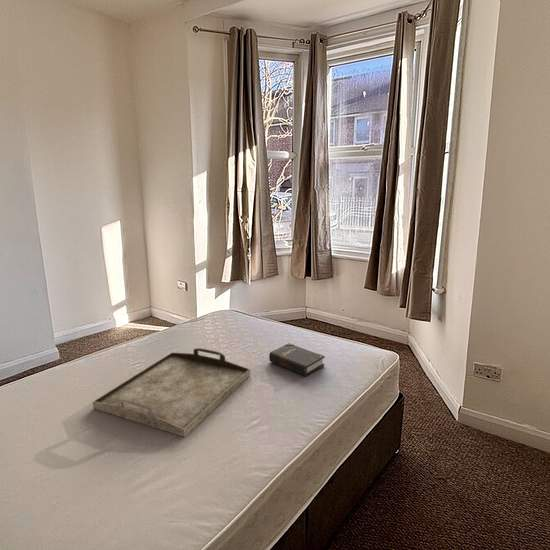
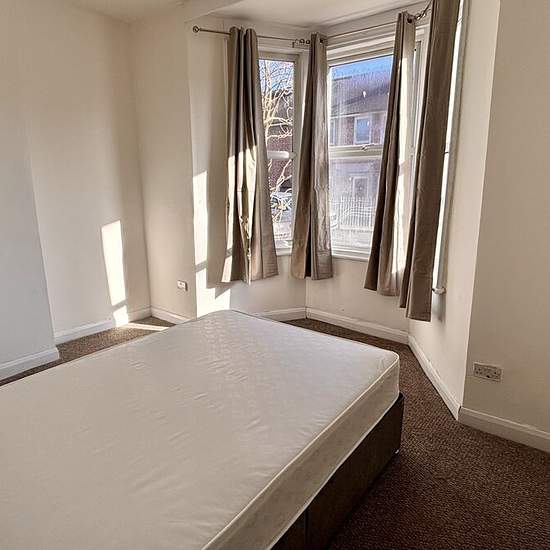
- hardback book (296, 359)
- serving tray (176, 381)
